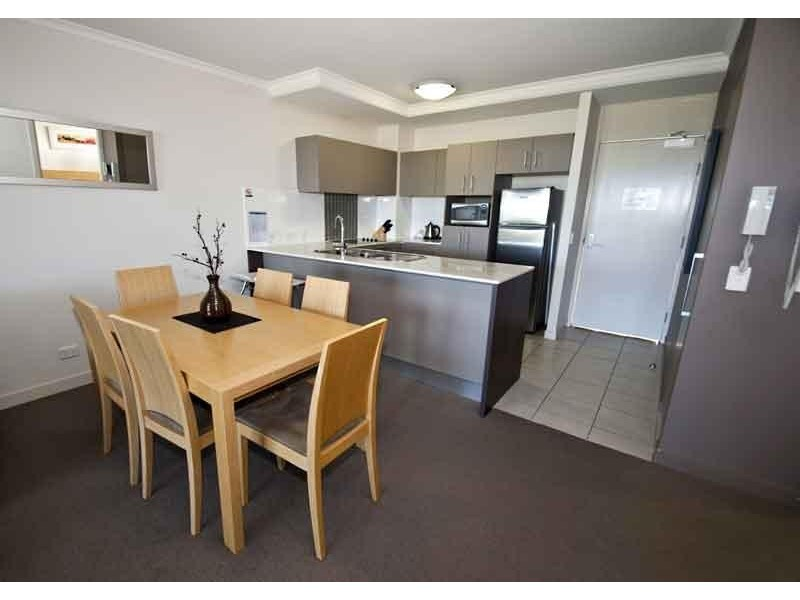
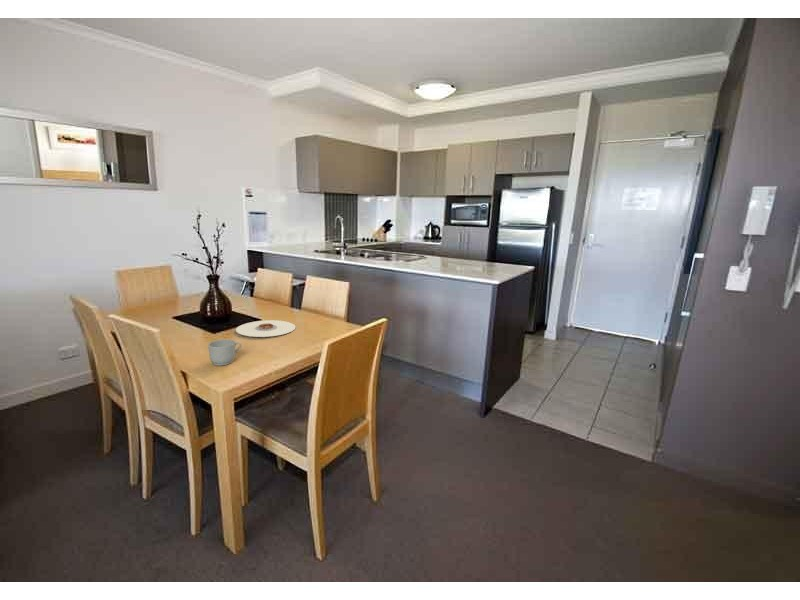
+ plate (266, 326)
+ mug (225, 351)
